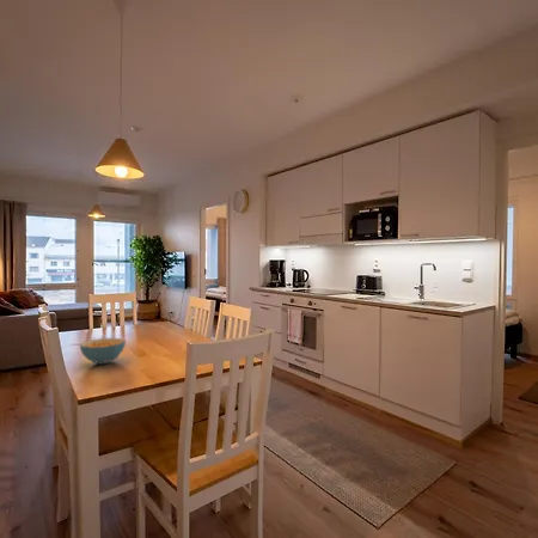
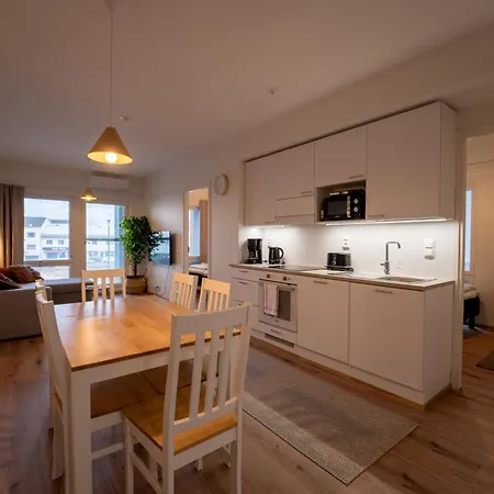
- cereal bowl (103, 351)
